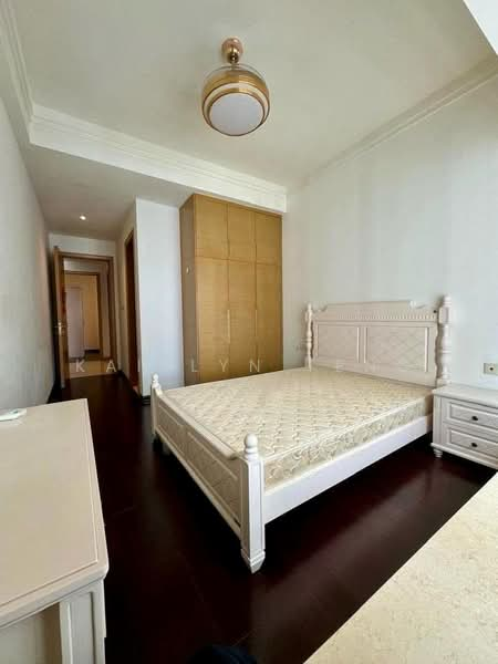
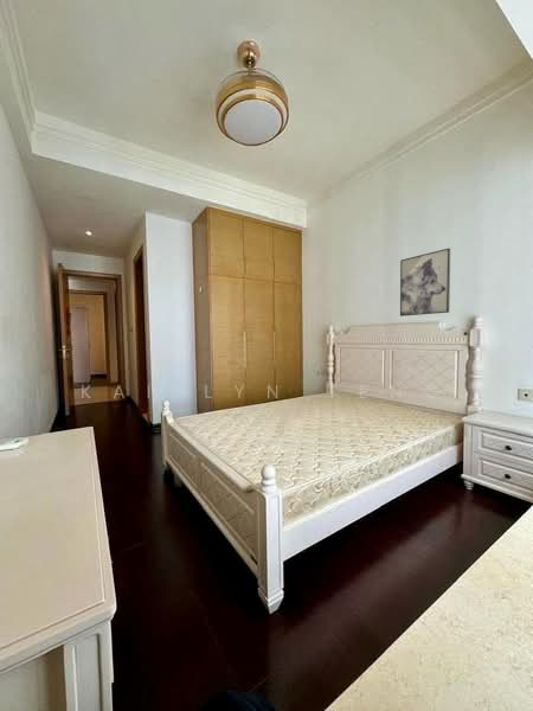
+ wall art (423, 284)
